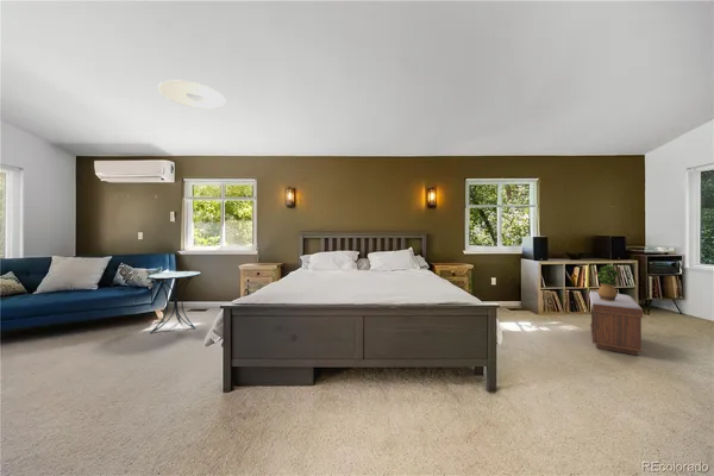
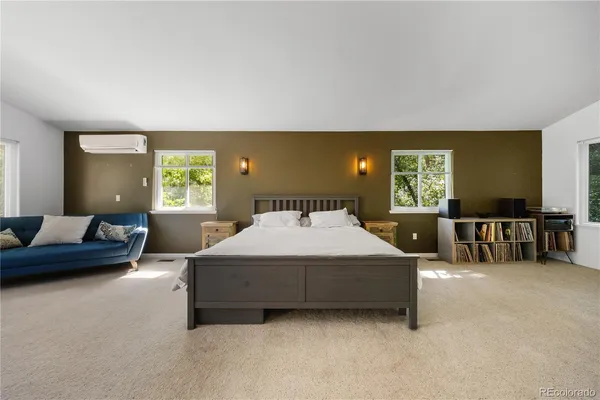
- ceiling light (193, 93)
- side table (175, 300)
- potted plant (608, 281)
- bench (612, 319)
